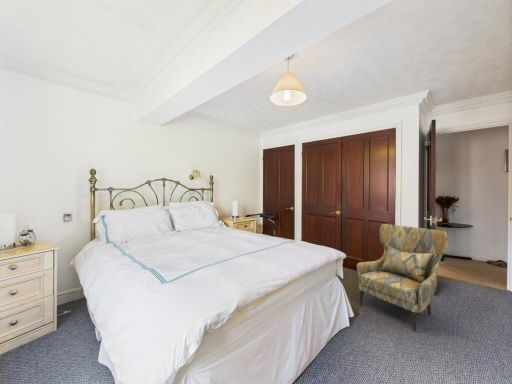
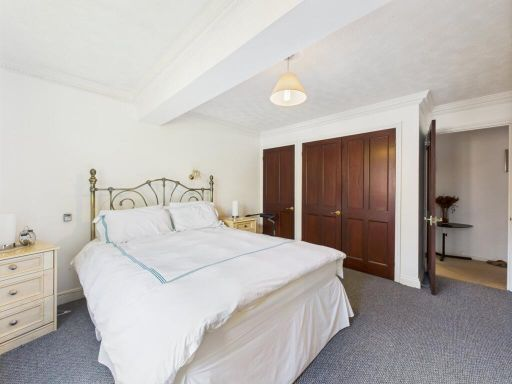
- armchair (400, 268)
